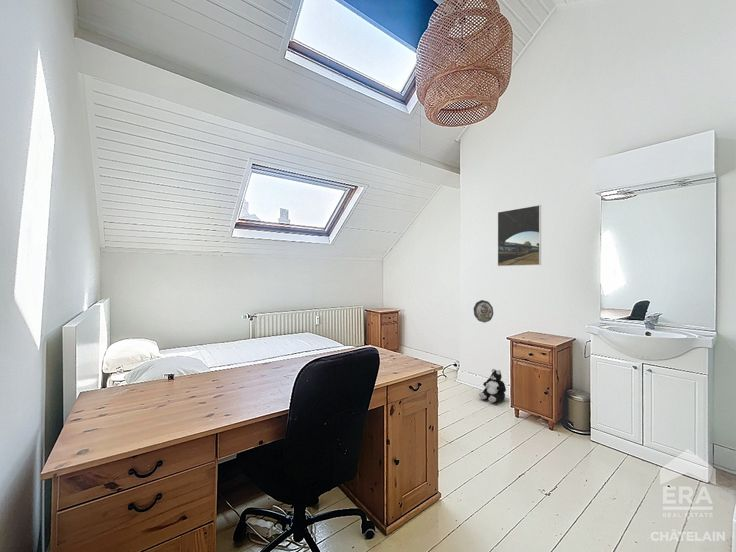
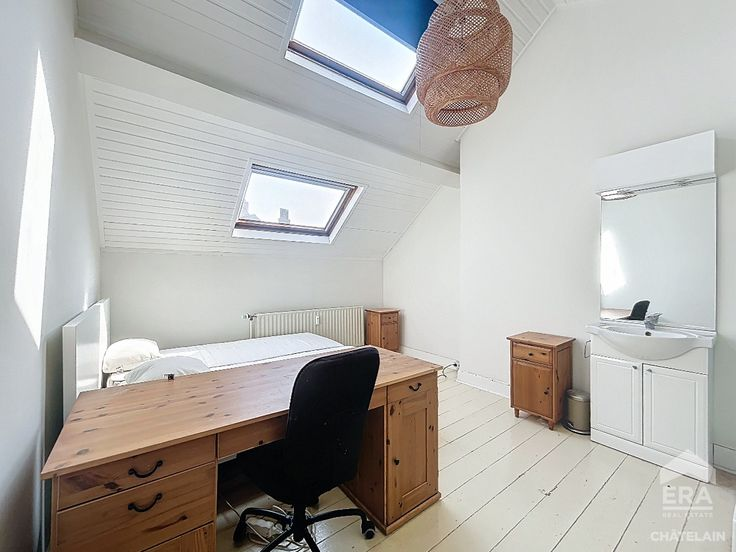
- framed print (518, 237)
- decorative plate (483, 311)
- plush toy (493, 384)
